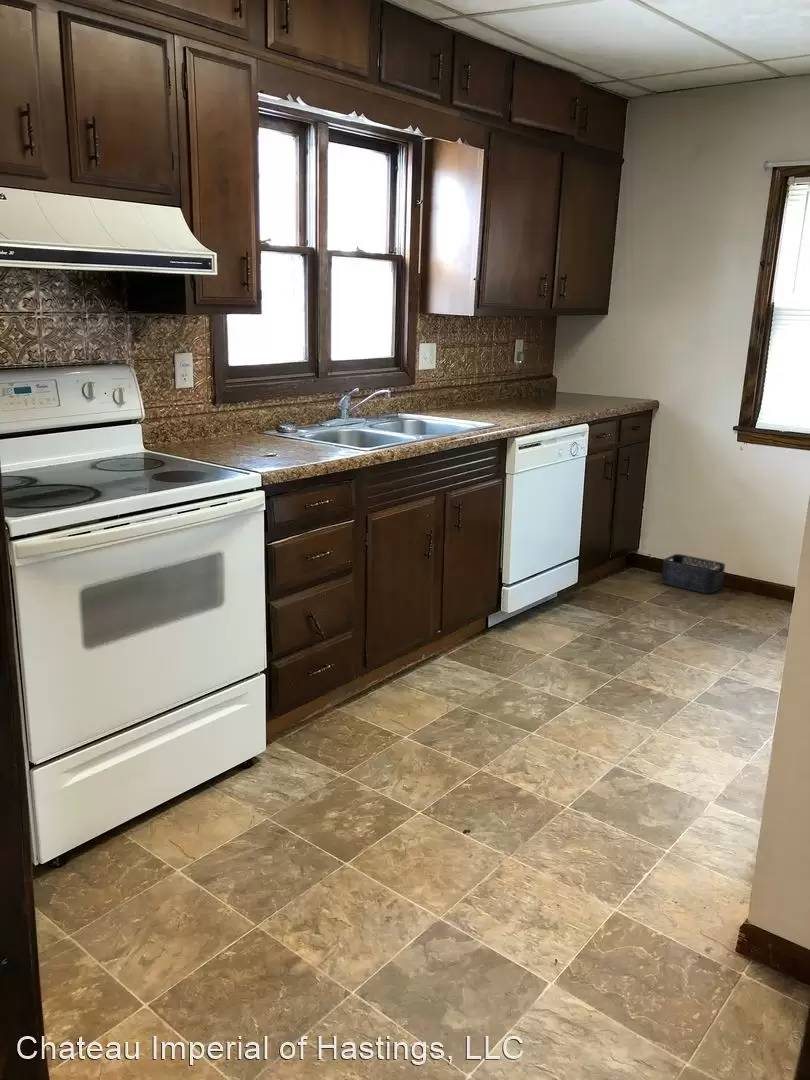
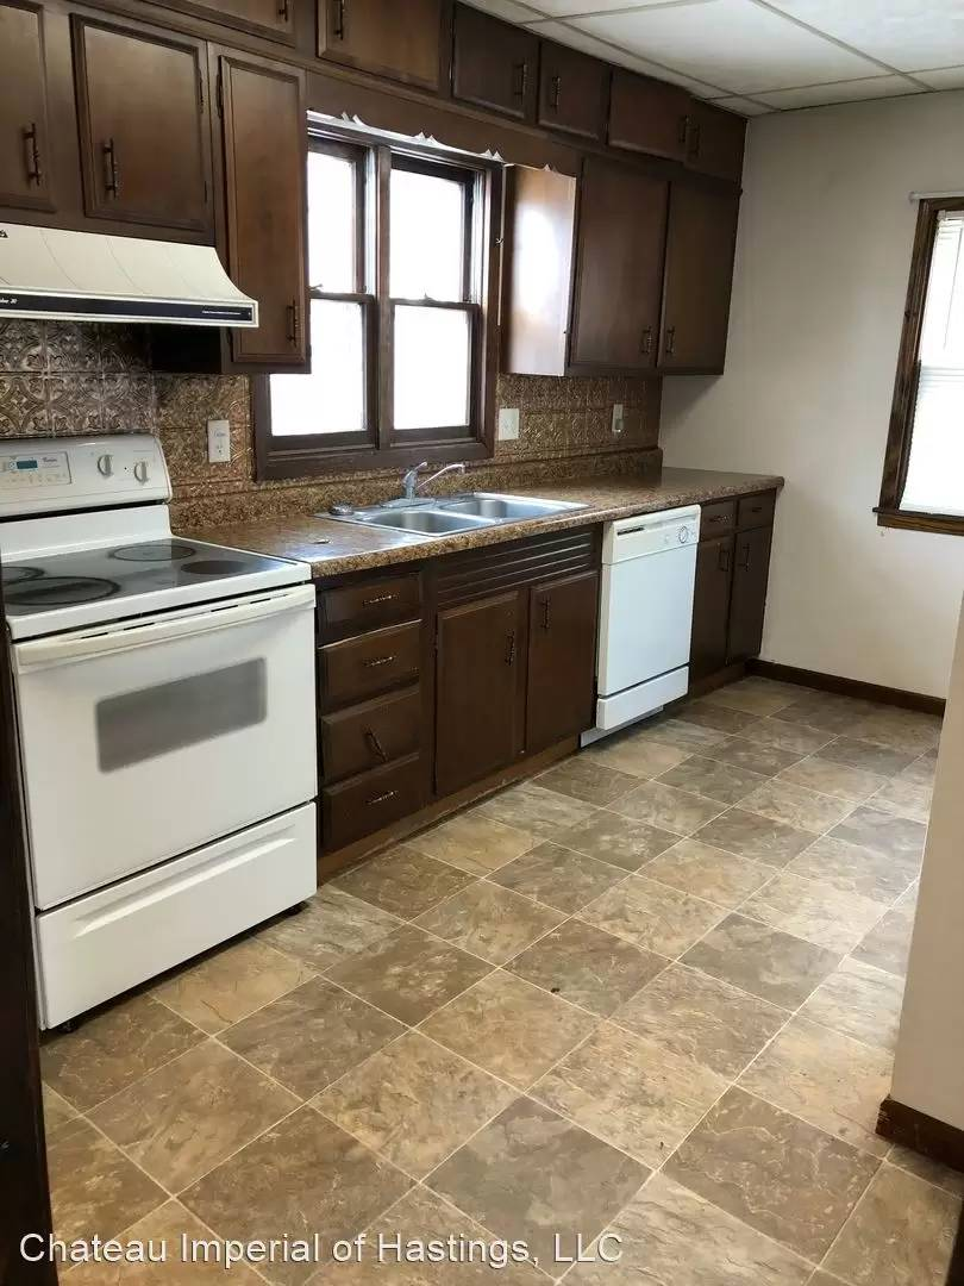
- storage bin (693, 573)
